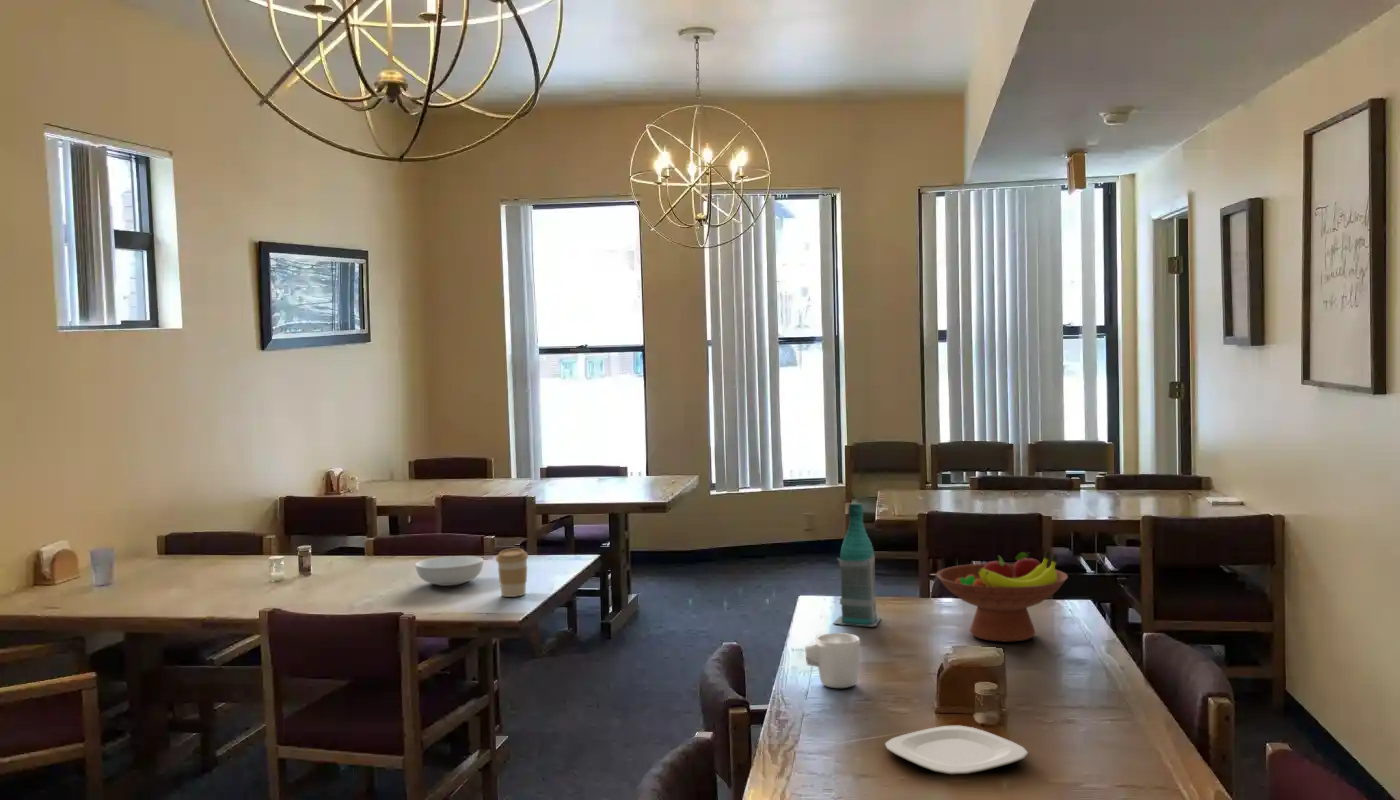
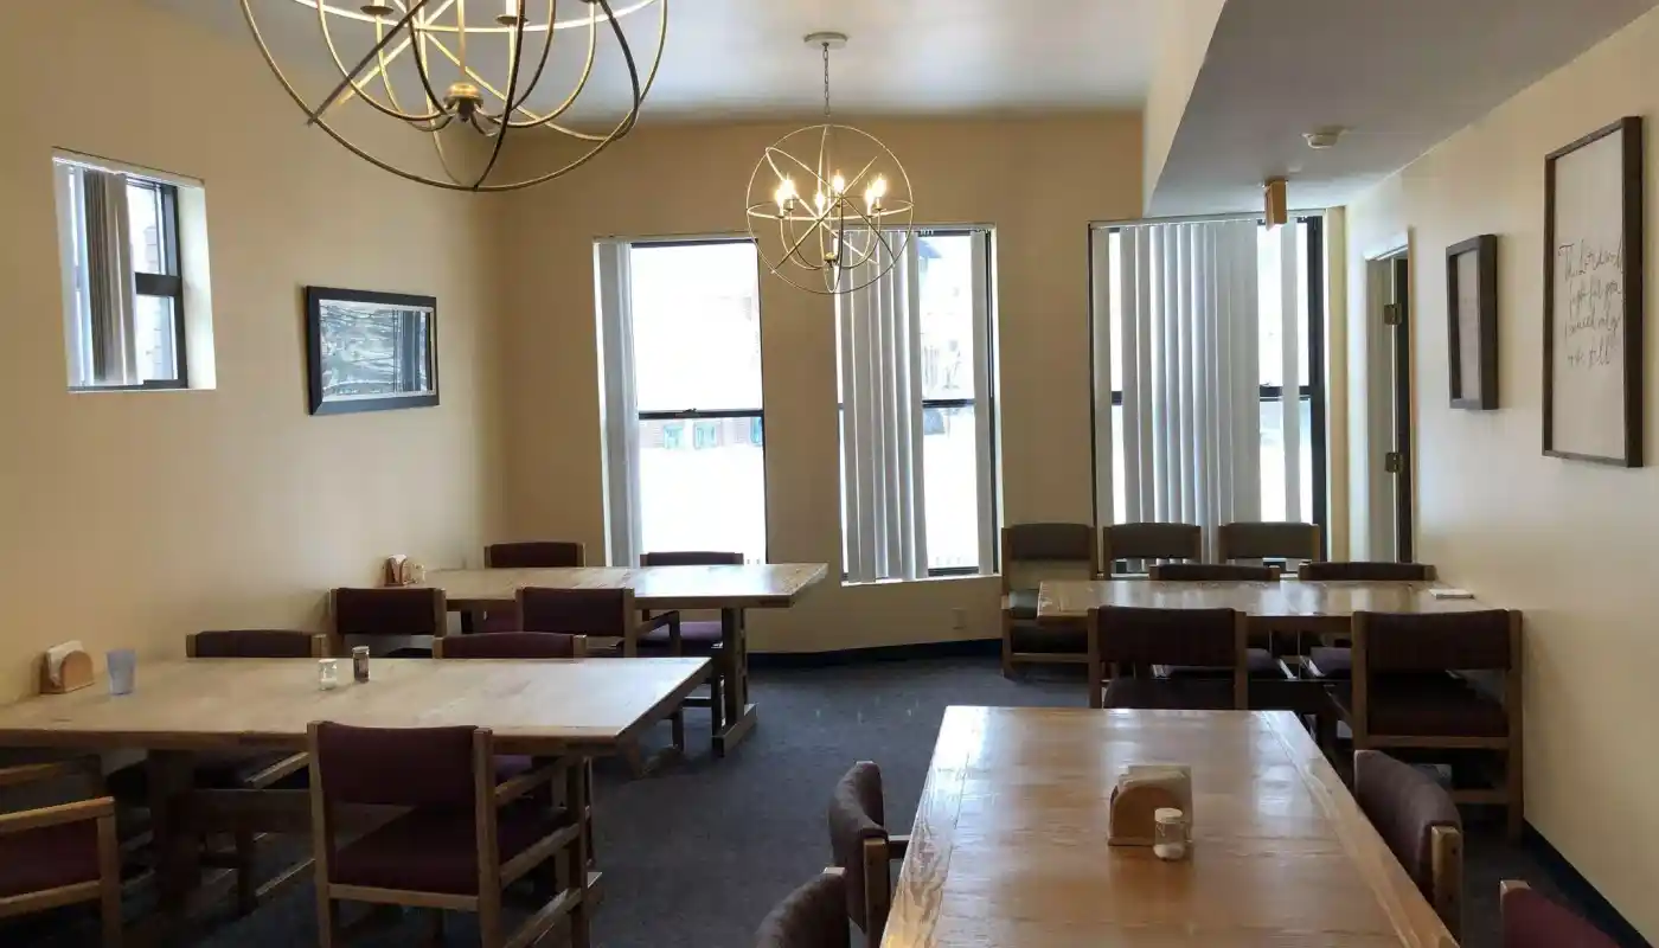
- plate (955, 751)
- fruit bowl (1001, 593)
- bottle (855, 562)
- serving bowl (450, 572)
- mug (832, 661)
- coffee cup (512, 572)
